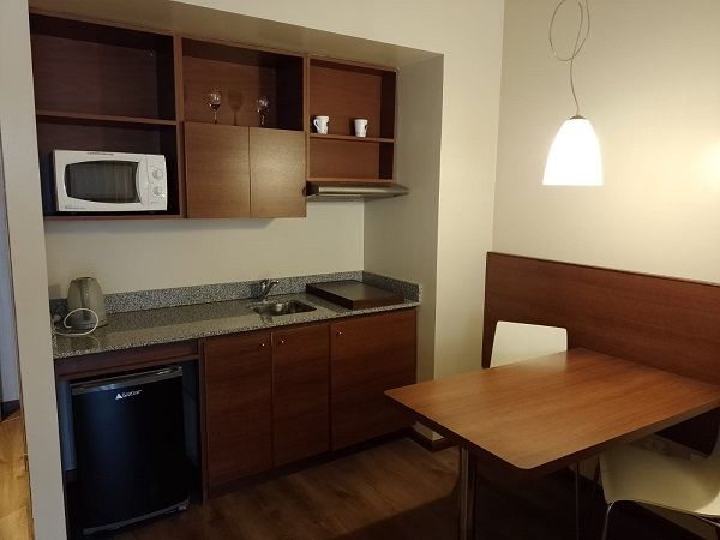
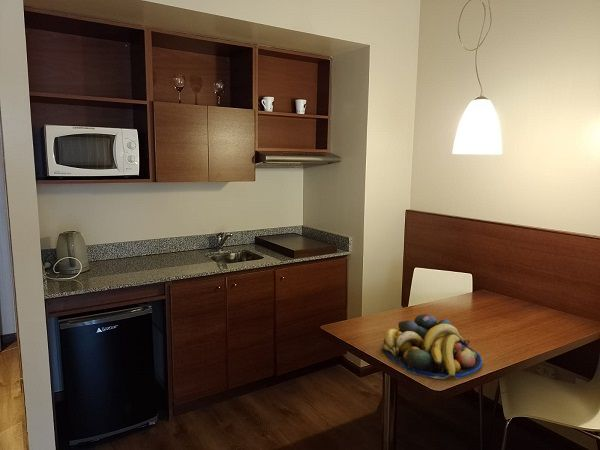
+ fruit bowl (433, 339)
